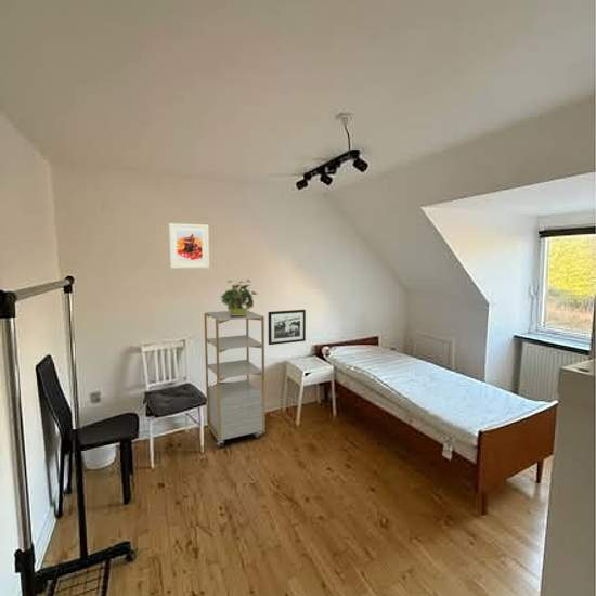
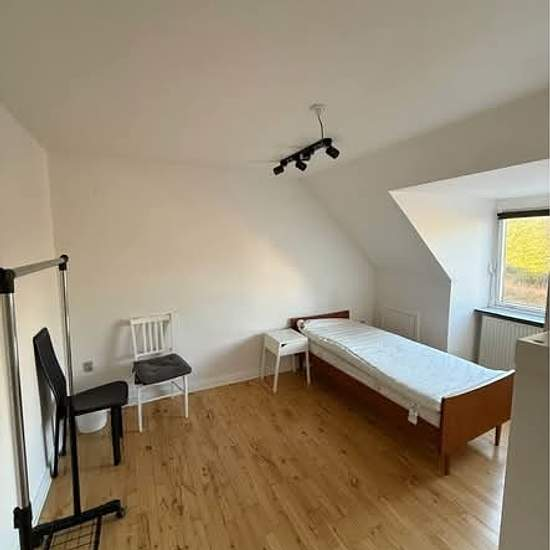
- picture frame (287, 326)
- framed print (190, 246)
- shelving unit (231, 373)
- potted plant (235, 297)
